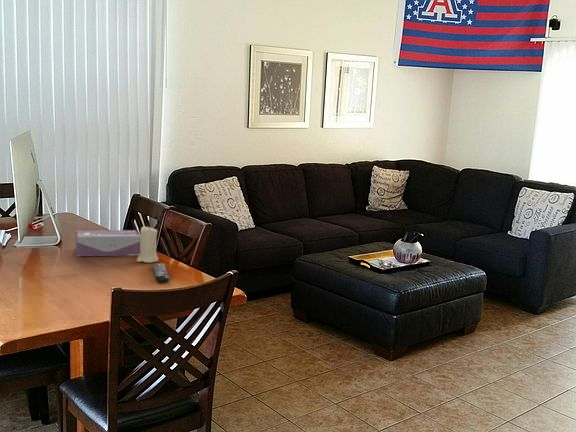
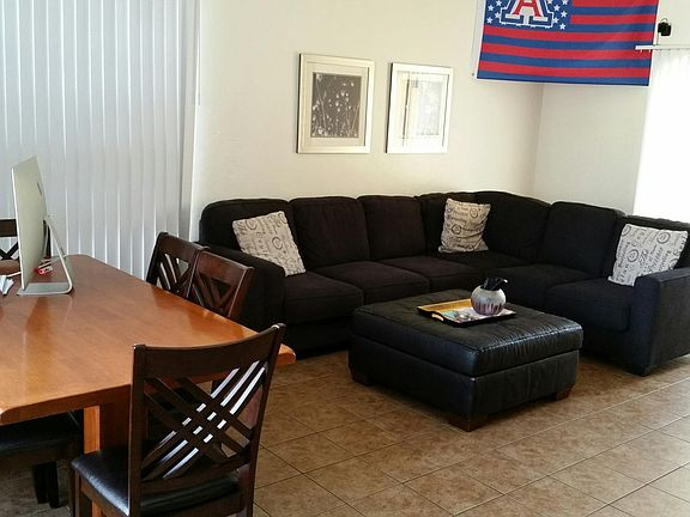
- candle (147, 243)
- tissue box (107, 242)
- remote control (160, 272)
